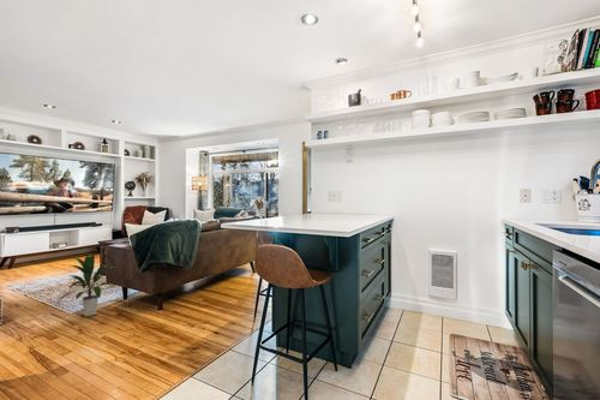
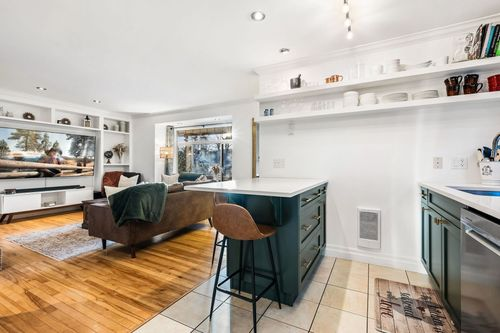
- indoor plant (88, 282)
